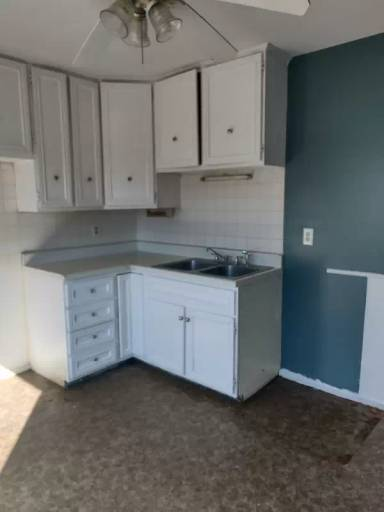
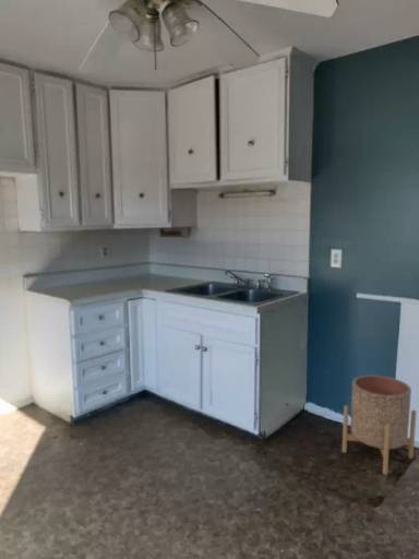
+ planter (379, 419)
